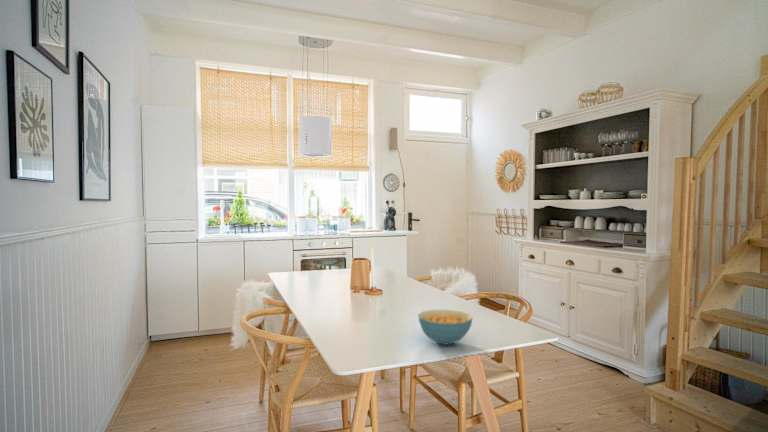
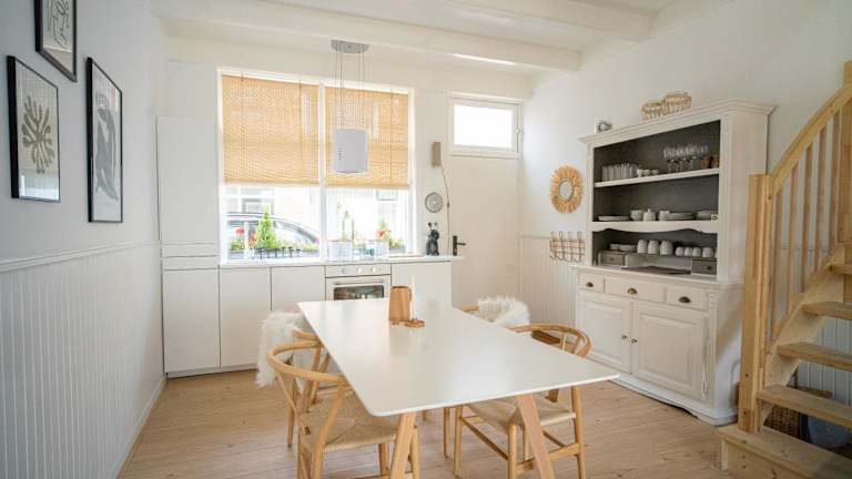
- cereal bowl (444, 329)
